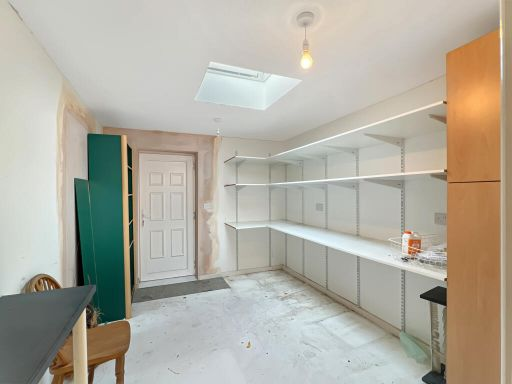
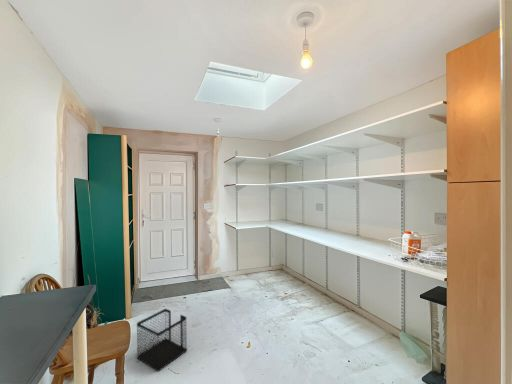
+ wastebasket (162, 336)
